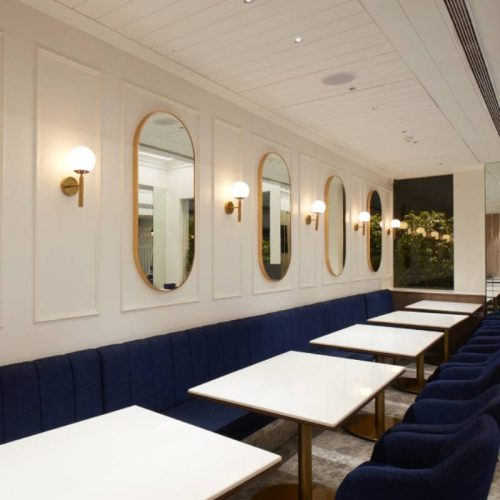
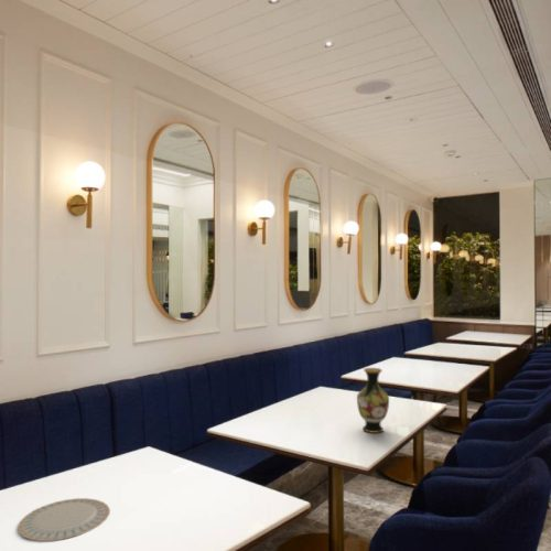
+ chinaware (65, 516)
+ vase (372, 399)
